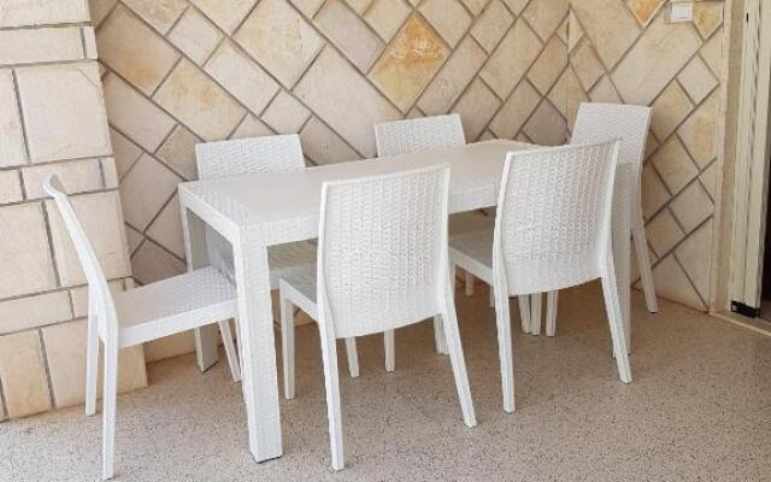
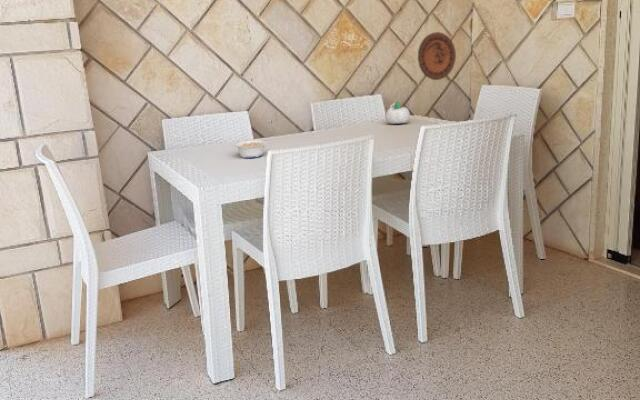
+ legume (250, 148)
+ succulent planter (397, 112)
+ decorative plate (436, 56)
